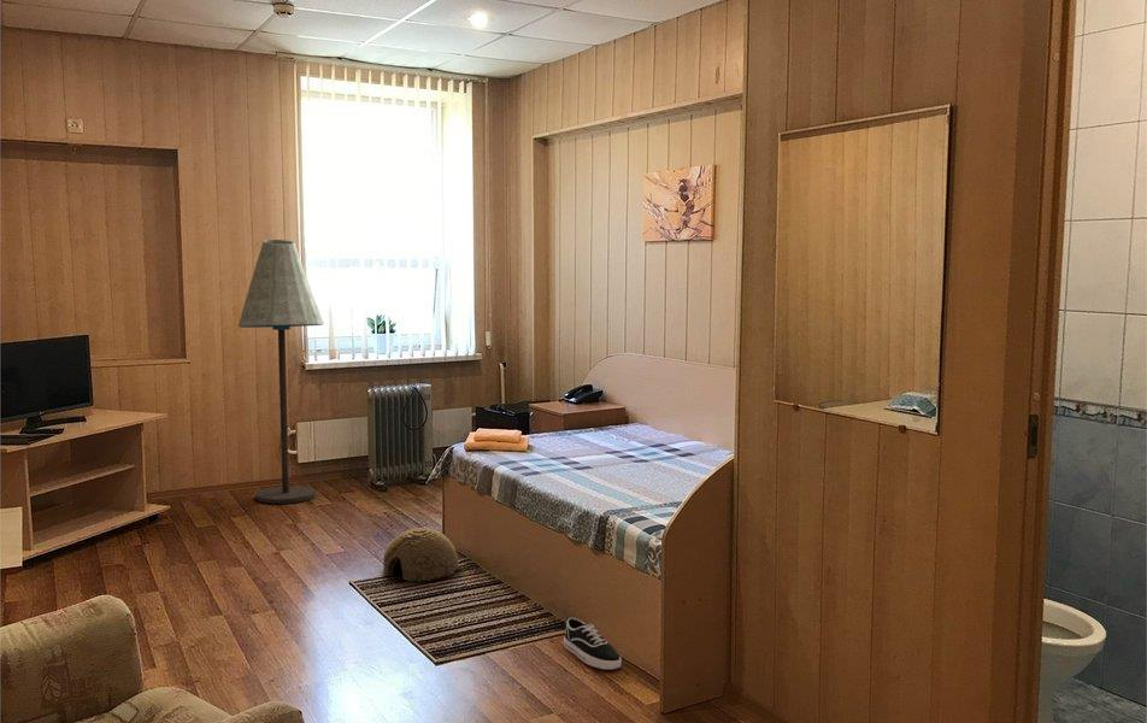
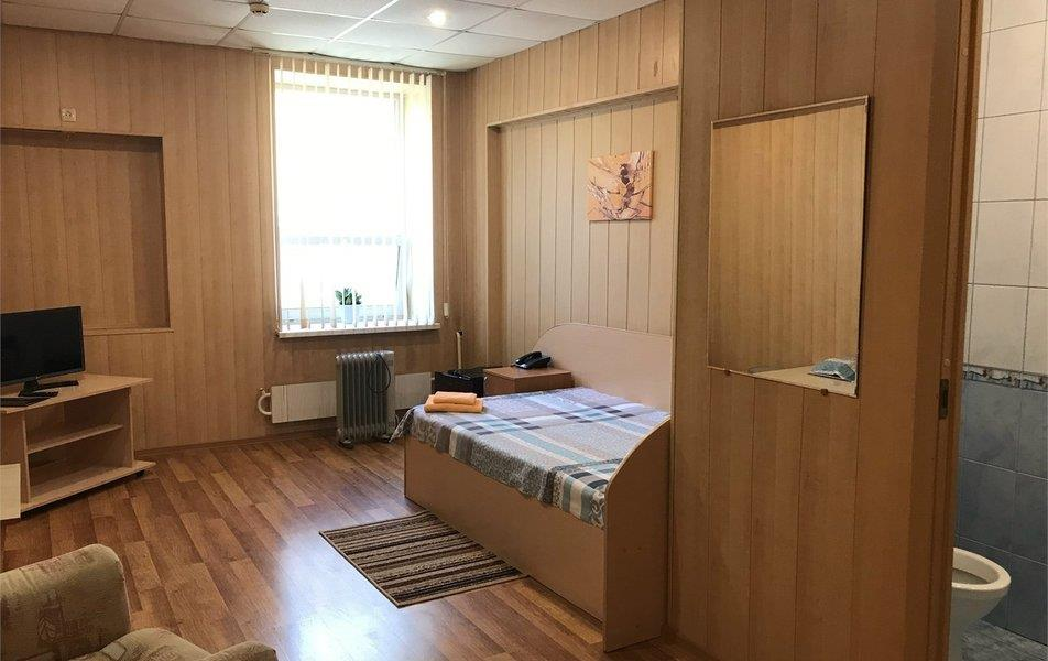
- floor lamp (282, 369)
- shoe (590, 641)
- woven basket (420, 548)
